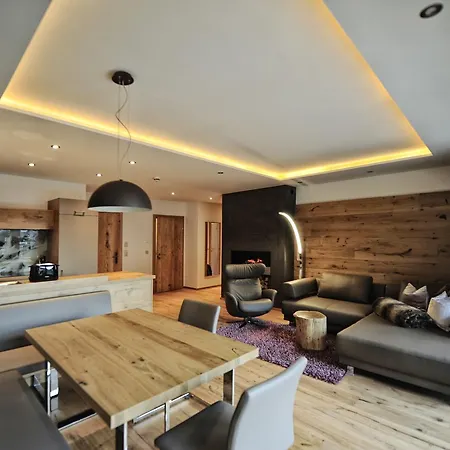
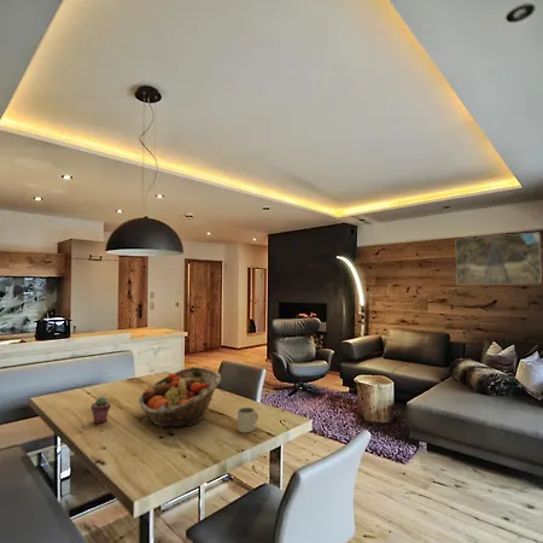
+ fruit basket (180, 395)
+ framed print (495, 259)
+ mug (249, 418)
+ potted succulent (100, 408)
